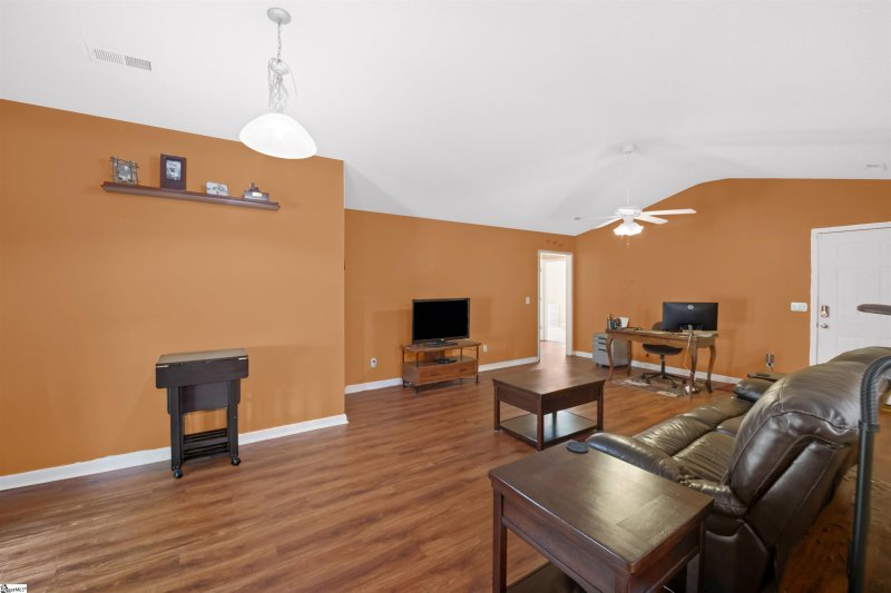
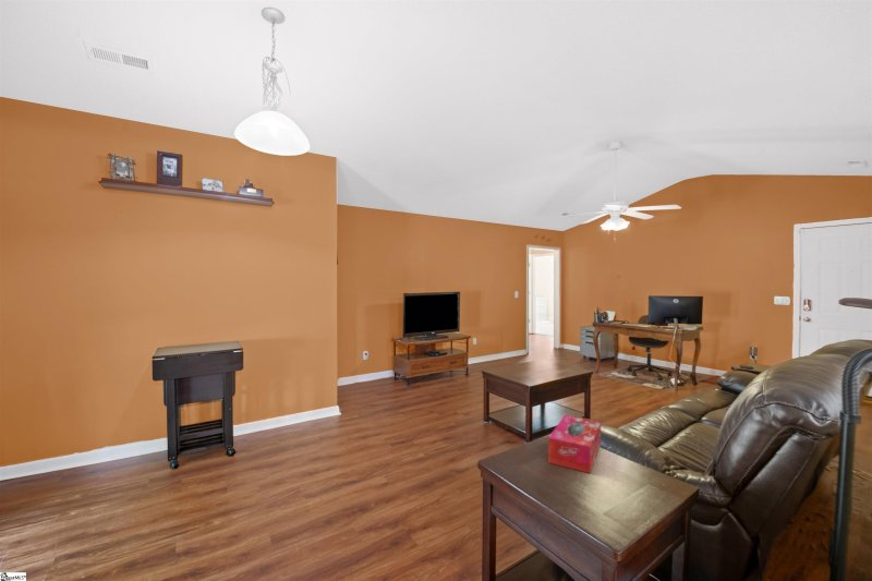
+ tissue box (576, 440)
